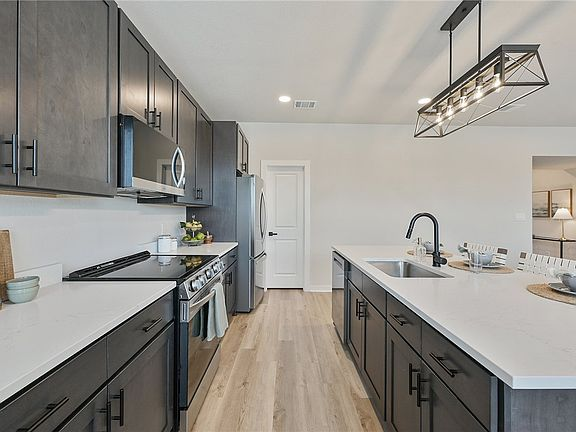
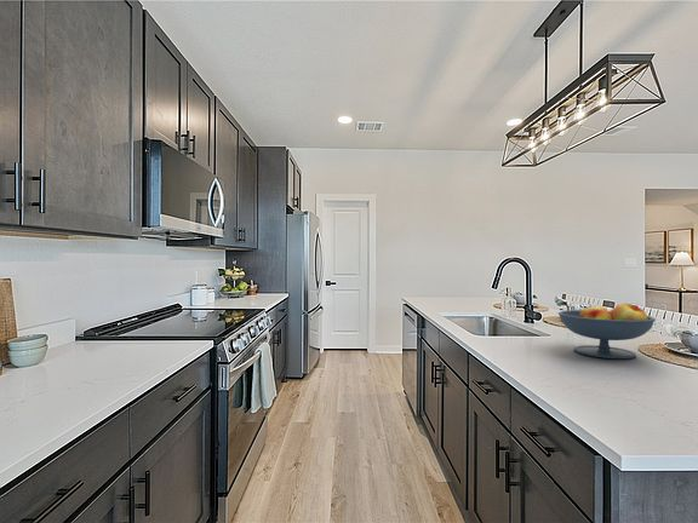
+ fruit bowl (603, 327)
